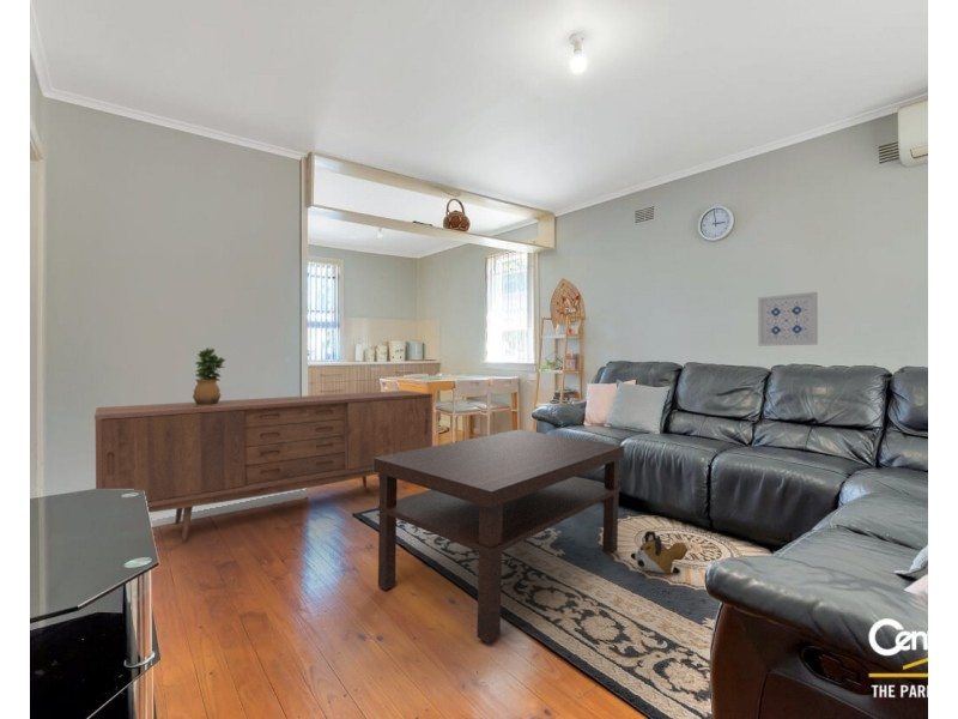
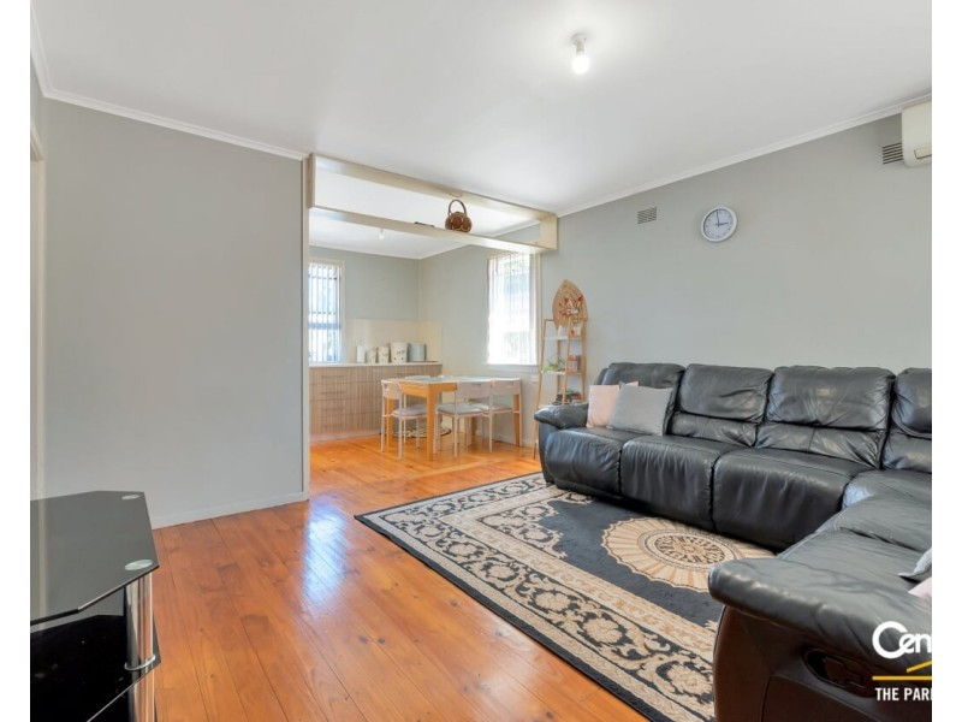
- potted plant (208, 375)
- wall art (786, 320)
- plush toy (661, 551)
- coffee table (509, 508)
- sideboard (289, 454)
